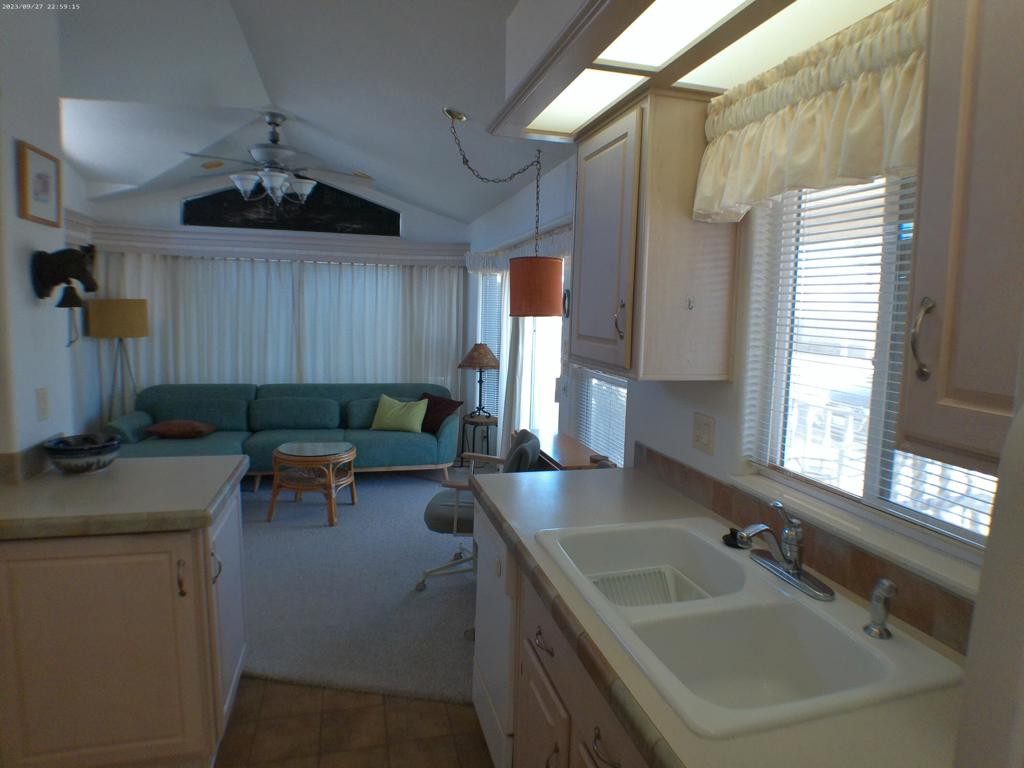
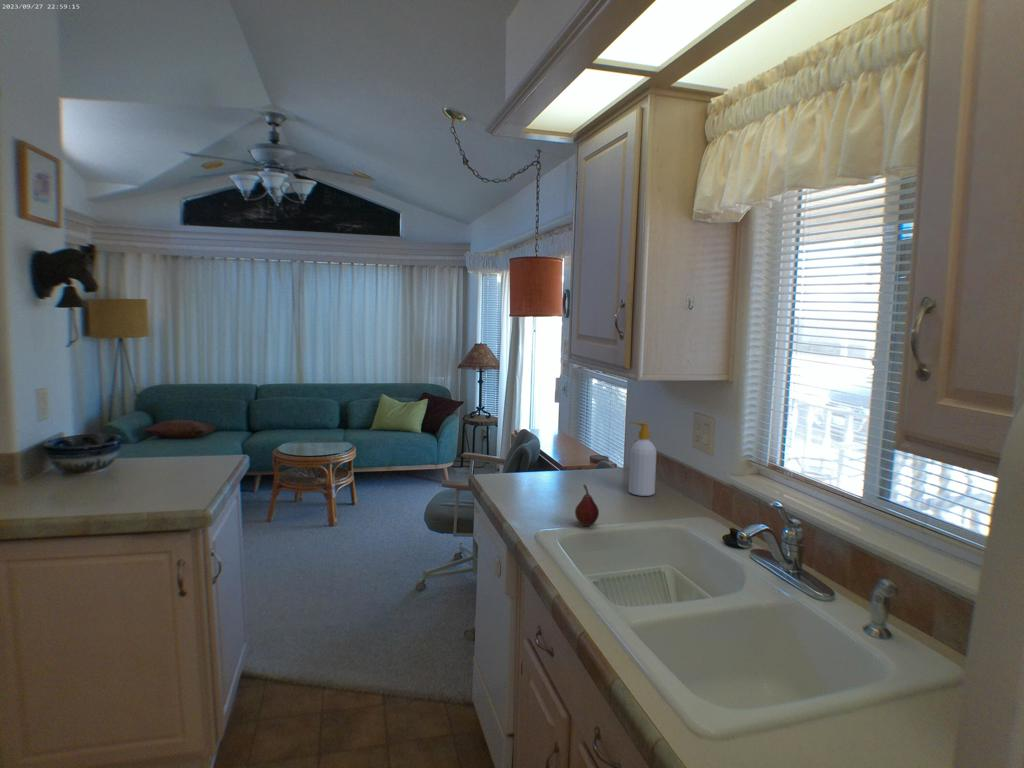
+ soap bottle (642, 457)
+ fruit (587, 504)
